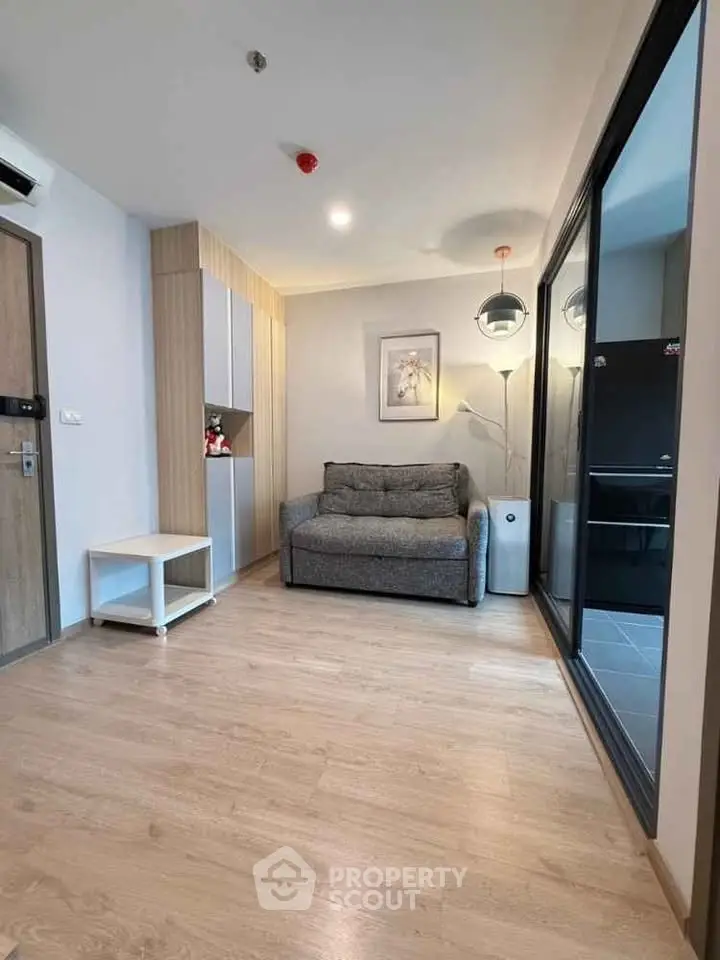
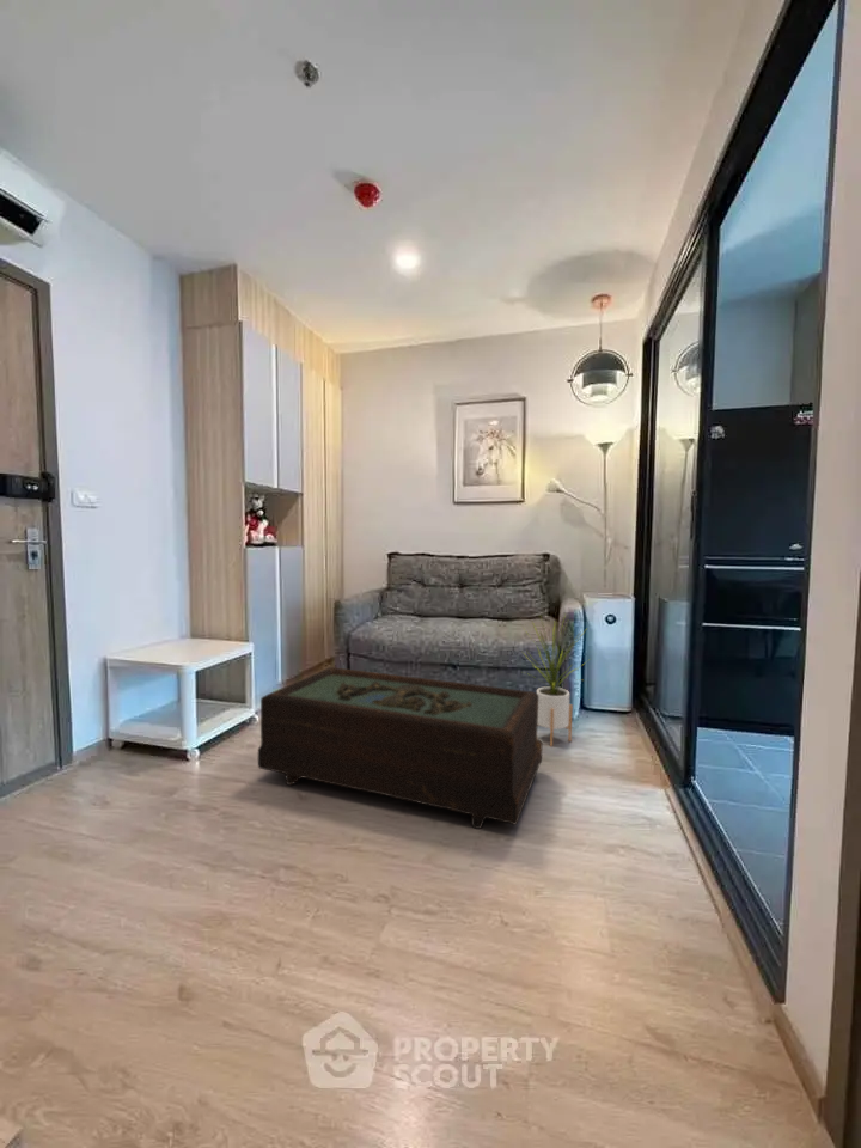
+ house plant (554, 676)
+ coffee table (402, 733)
